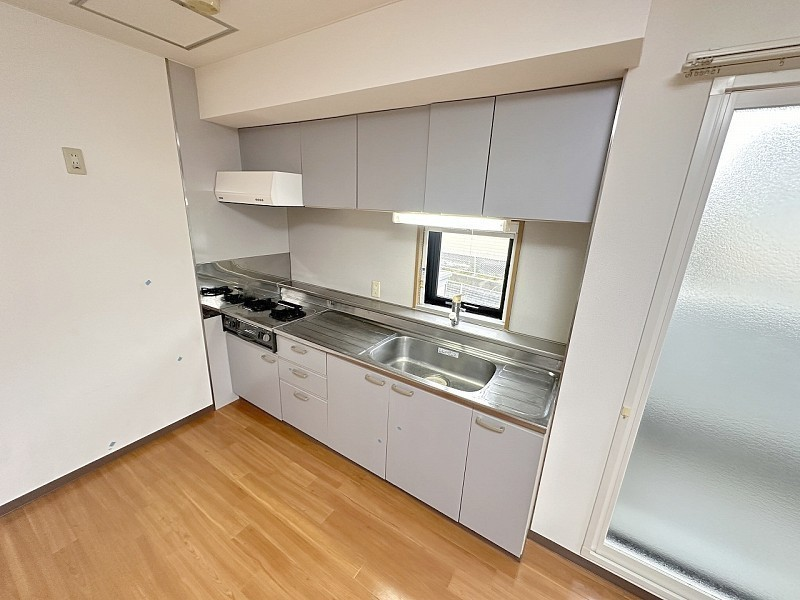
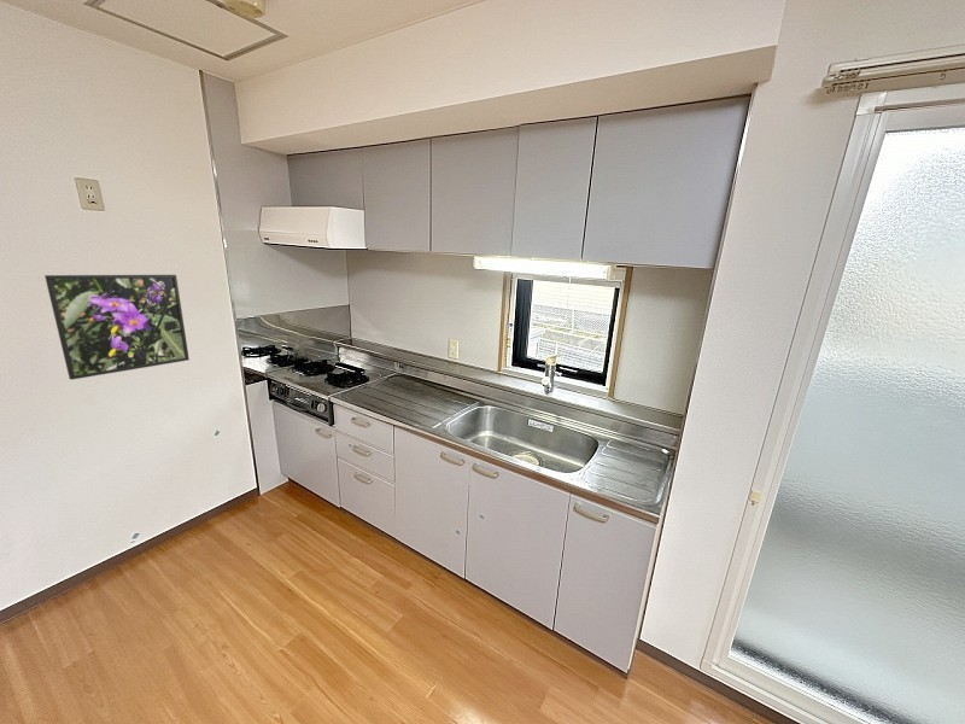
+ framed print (125, 322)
